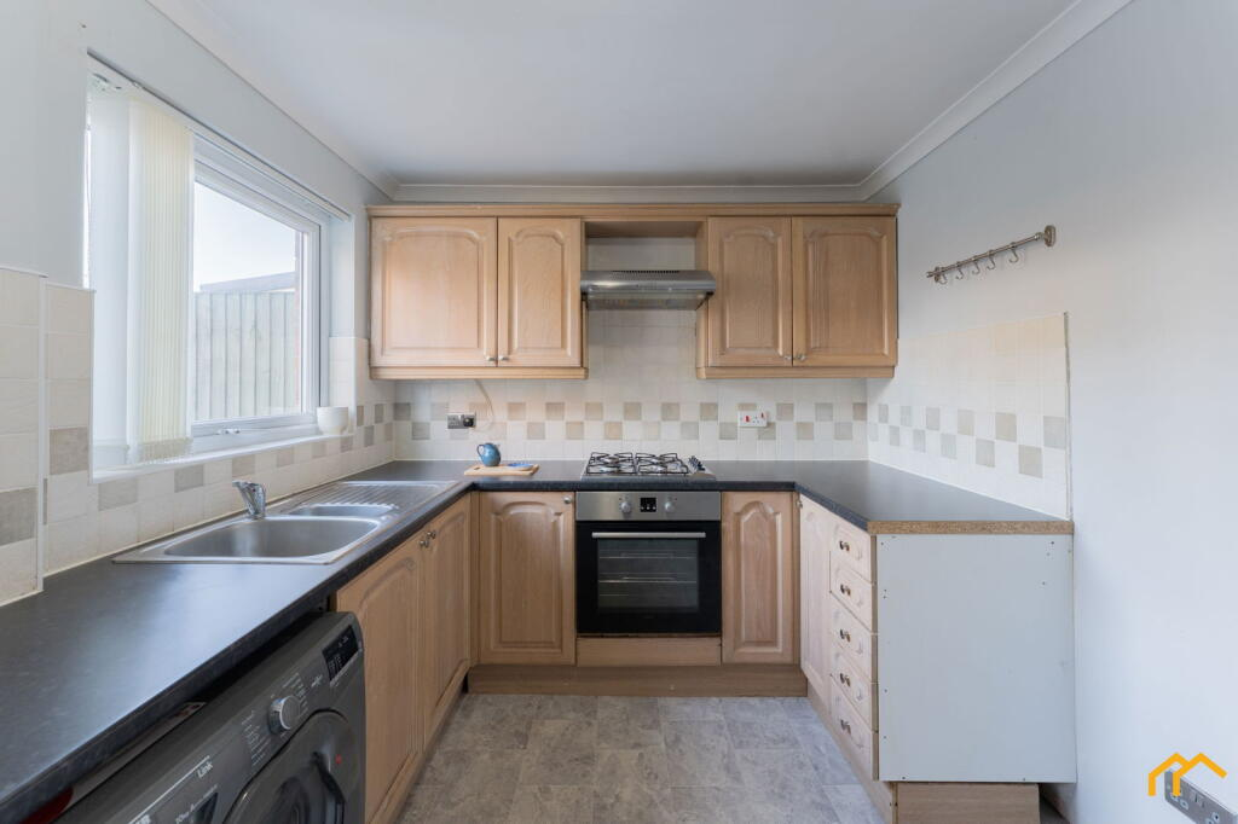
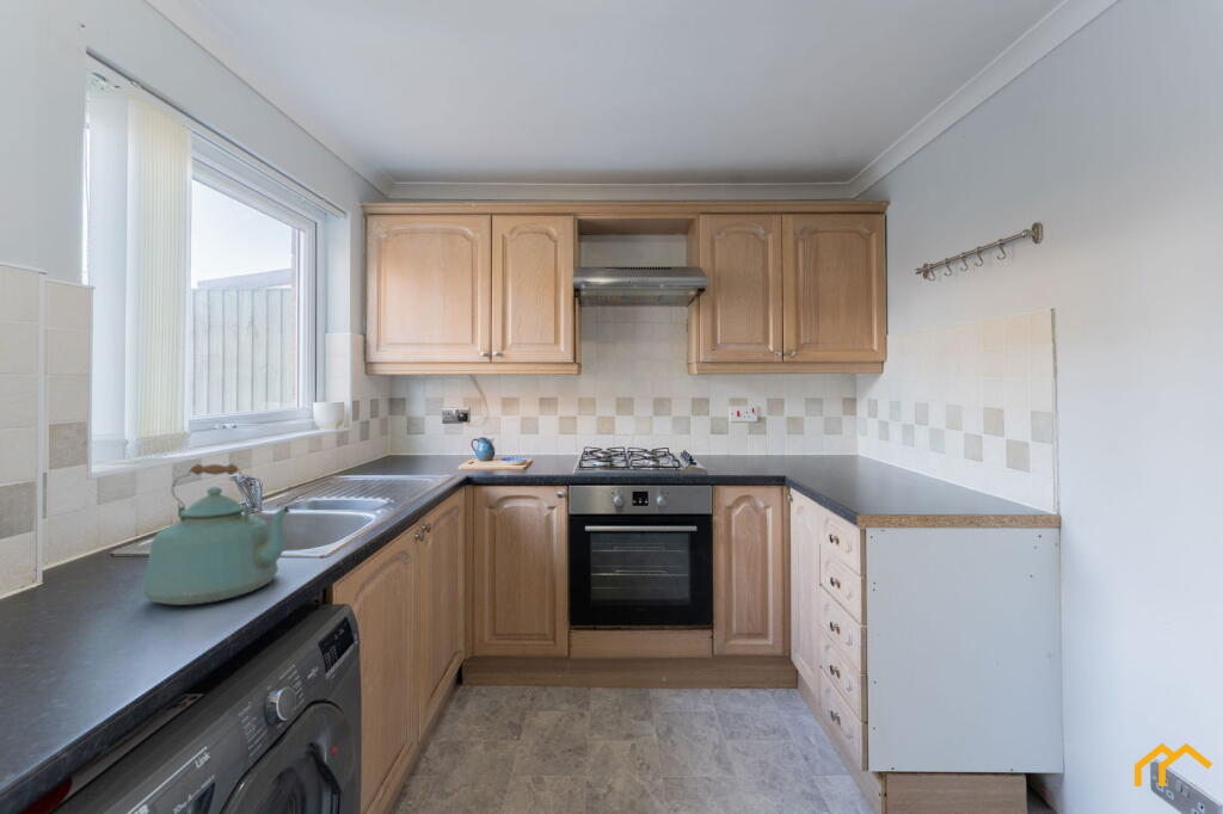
+ kettle (225, 526)
